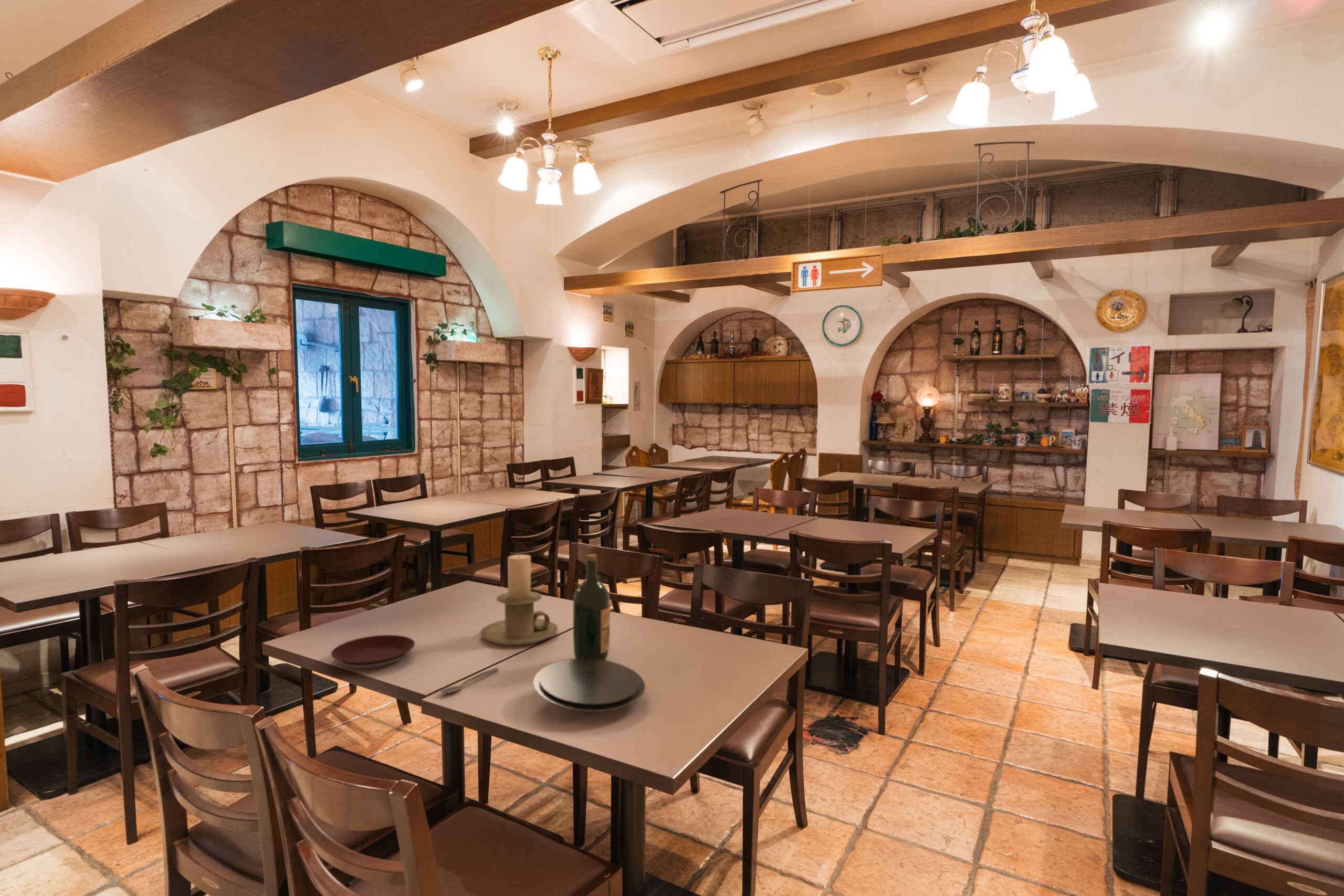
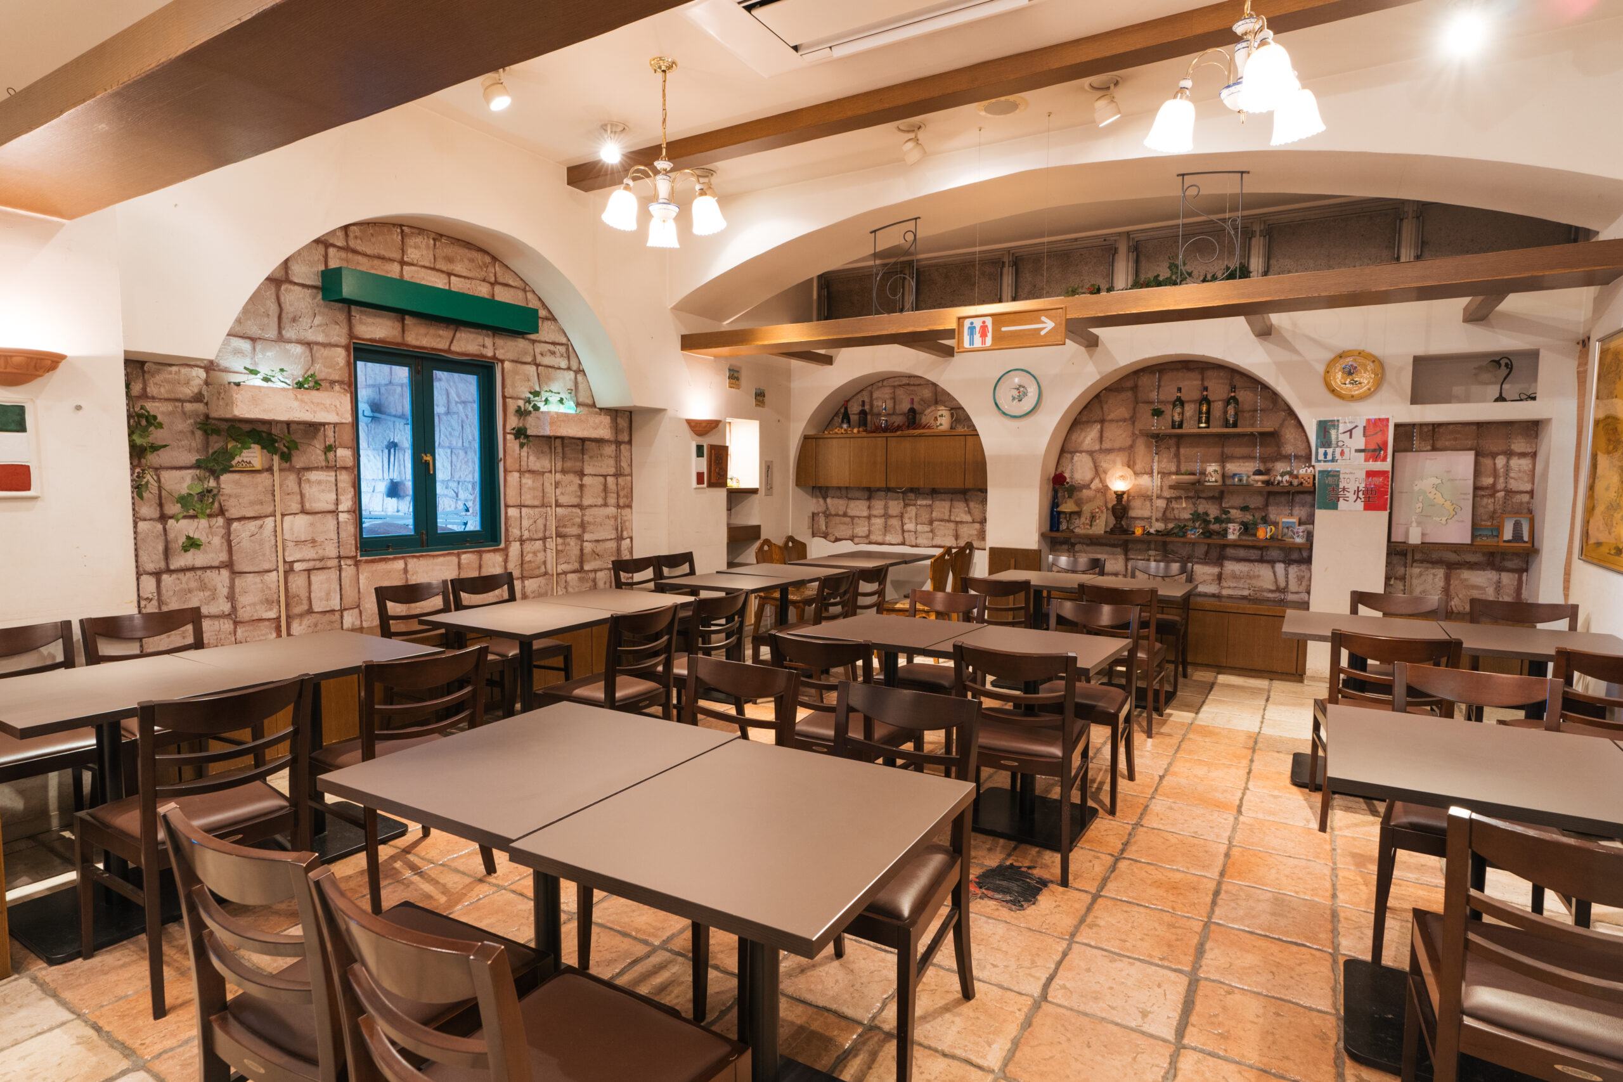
- plate (374, 653)
- plate (590, 687)
- candle holder (519, 595)
- wine bottle (591, 608)
- spoon (471, 680)
